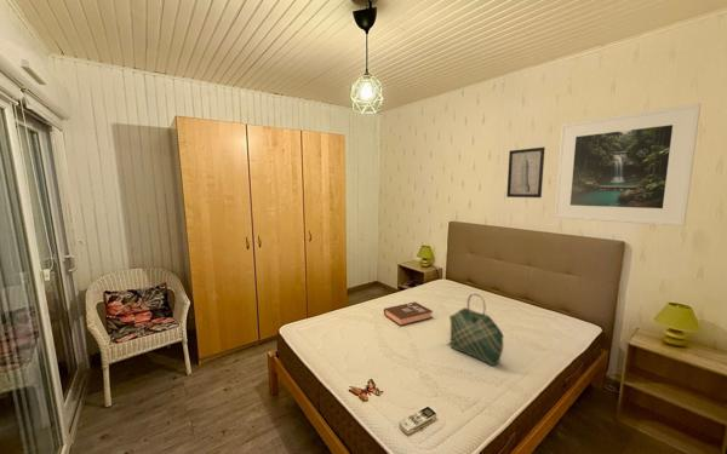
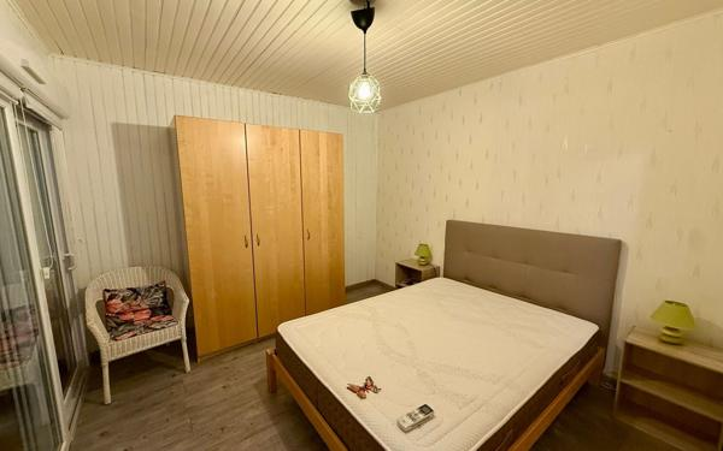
- book (407, 312)
- wall art (525, 173)
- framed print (616, 169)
- tote bag (474, 324)
